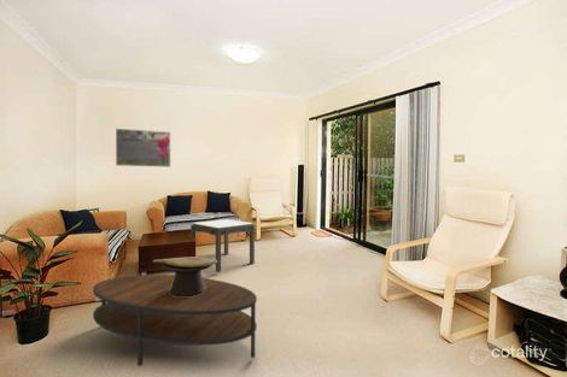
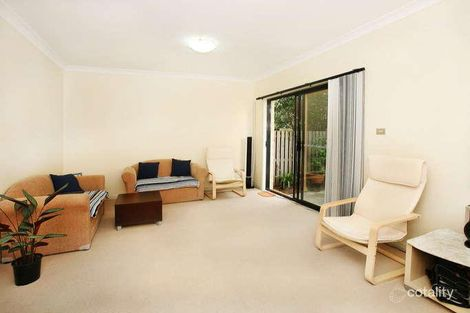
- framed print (144, 148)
- decorative bowl (186, 273)
- coffee table (171, 316)
- side table (224, 242)
